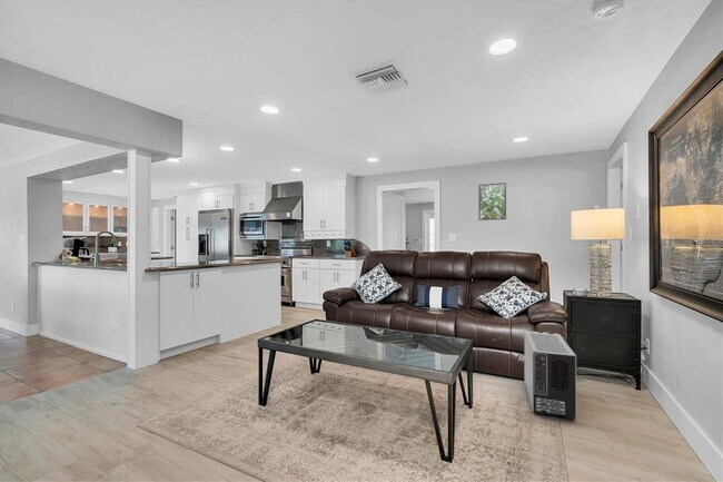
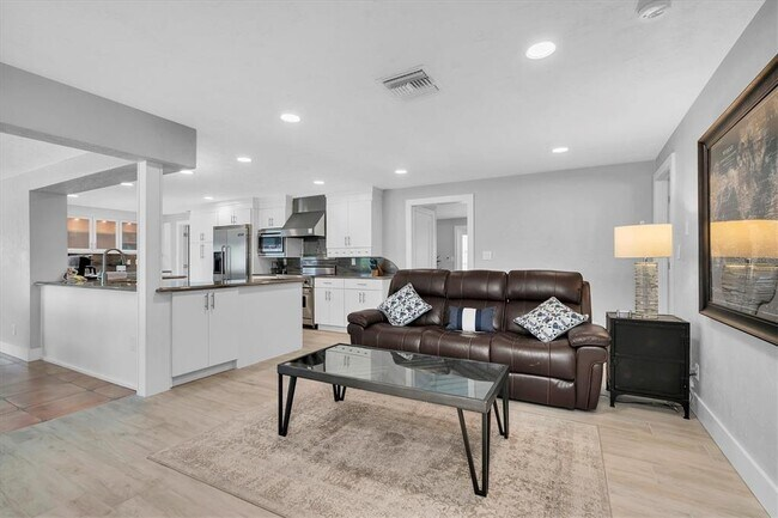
- air purifier (546, 371)
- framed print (492, 201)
